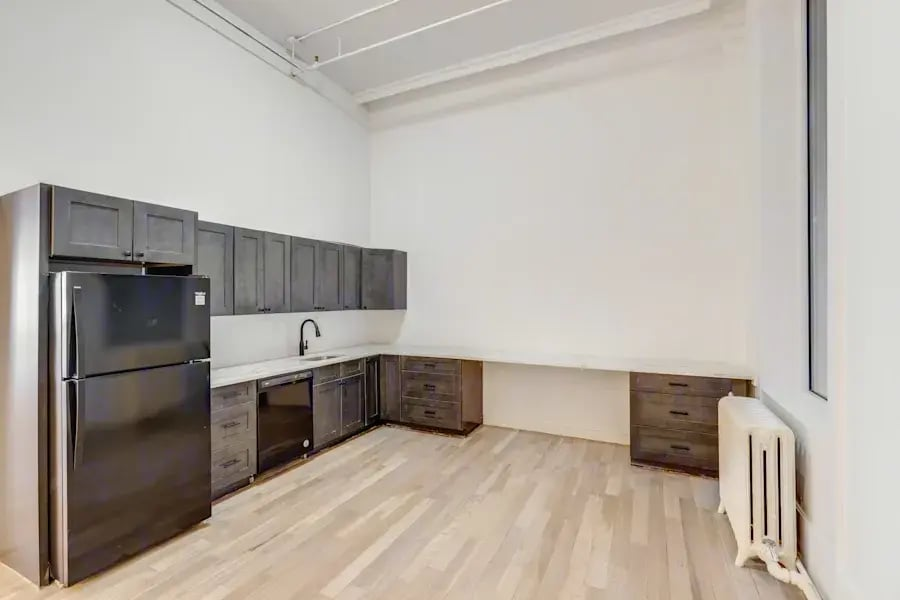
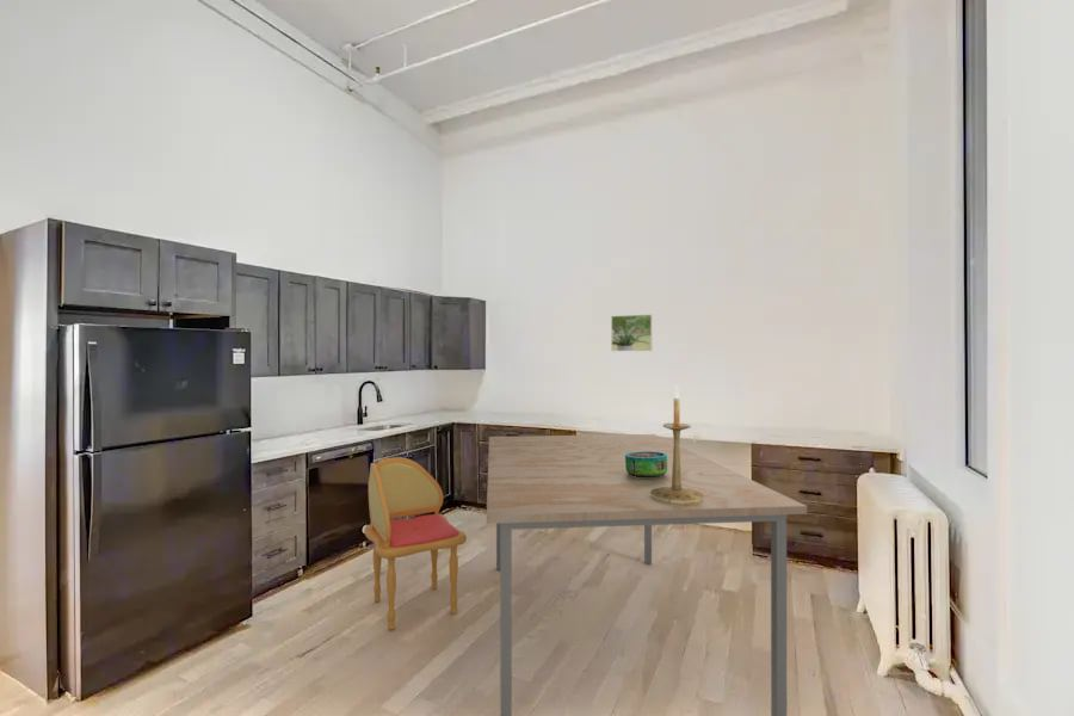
+ dining table (593, 526)
+ decorative bowl (646, 463)
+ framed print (631, 333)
+ dining chair (414, 535)
+ candlestick (675, 440)
